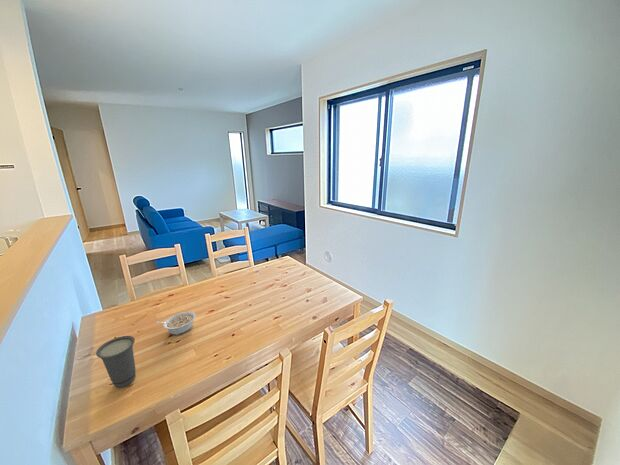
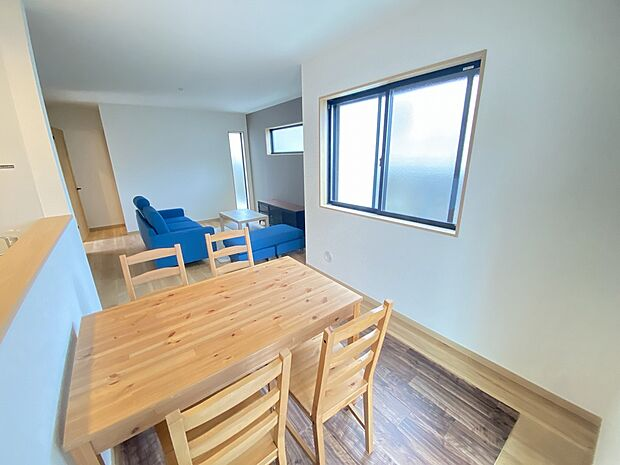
- legume (179, 324)
- cup (120, 364)
